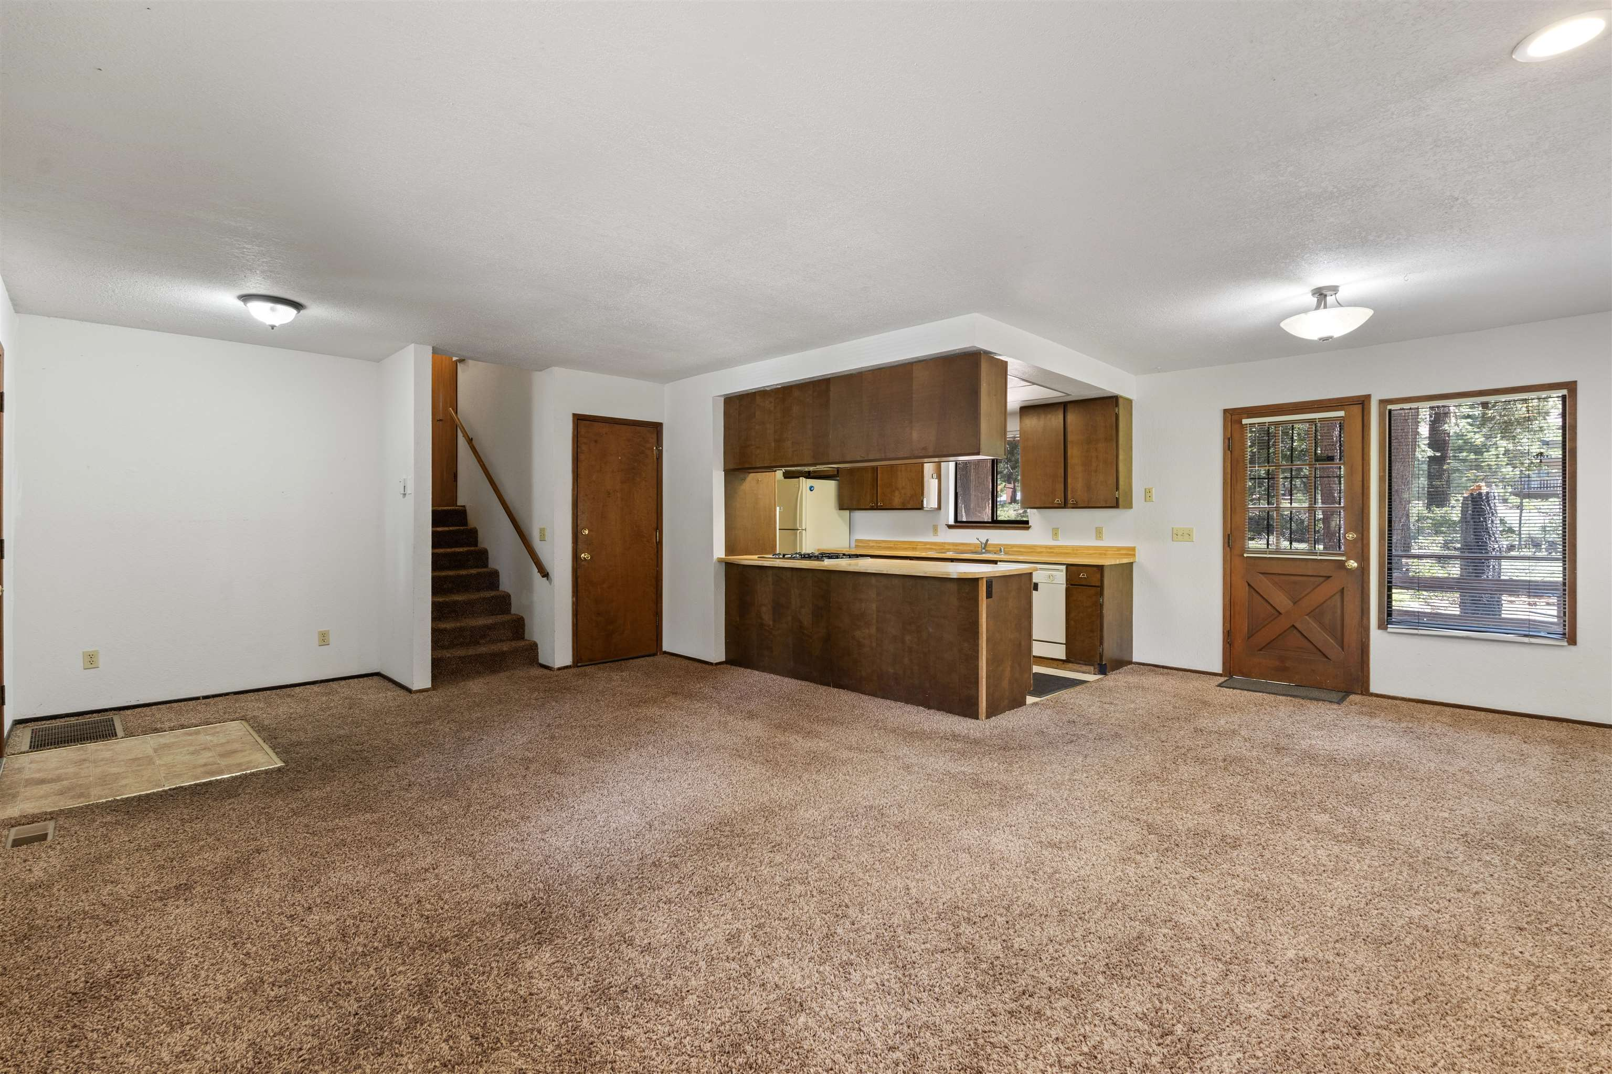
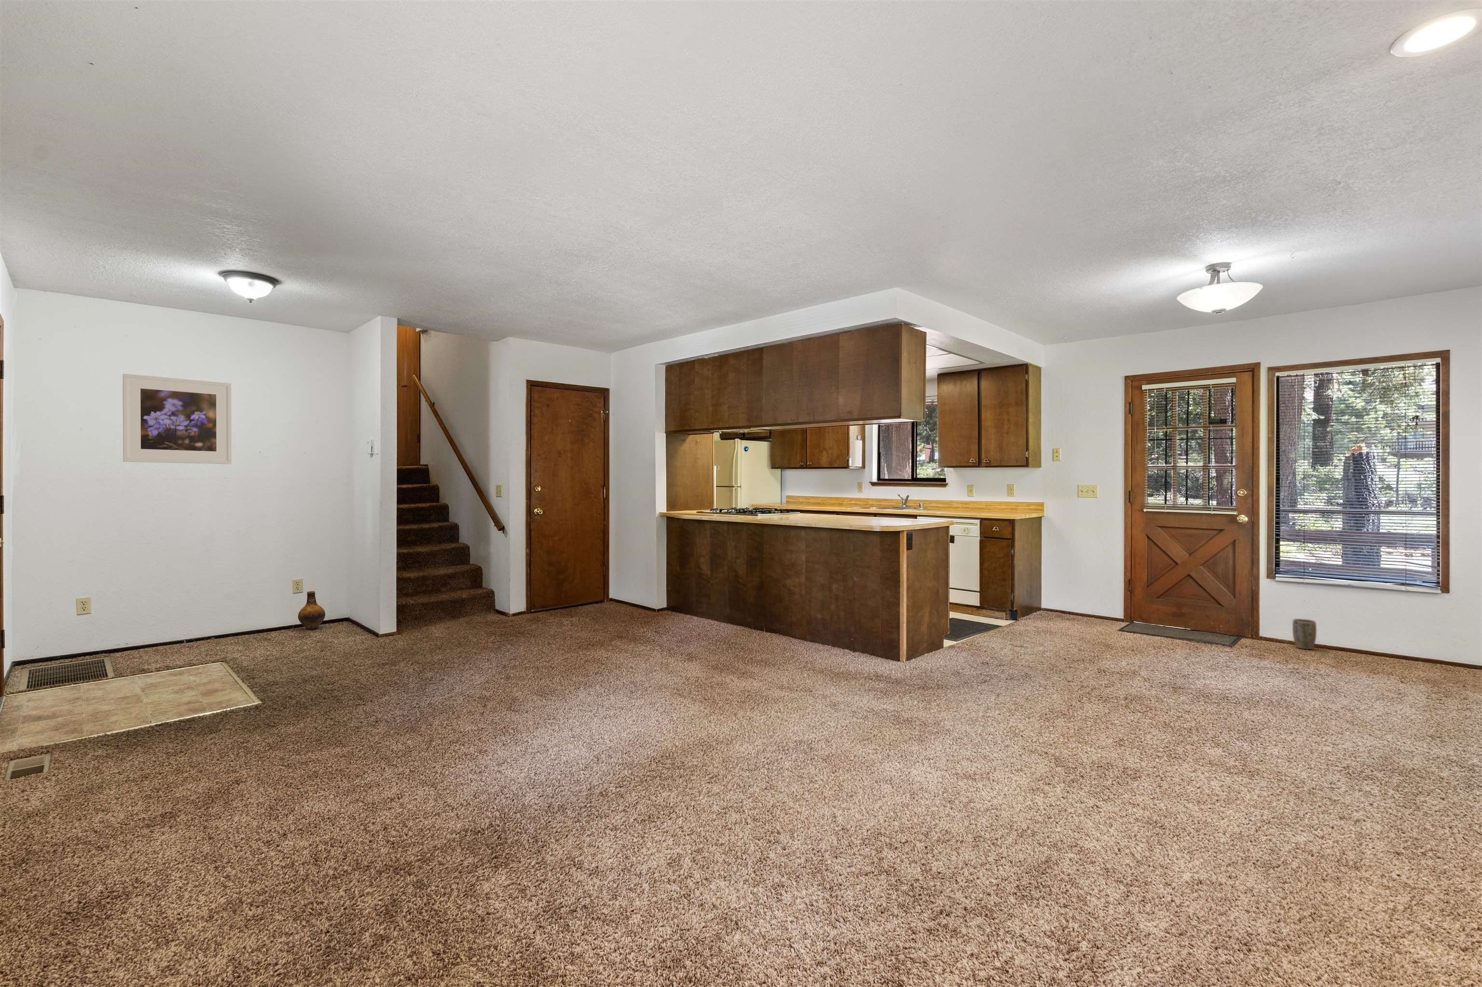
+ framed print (180, 421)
+ plant pot (1303, 634)
+ ceramic jug (312, 610)
